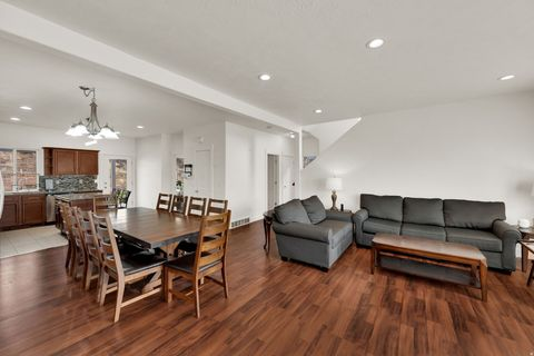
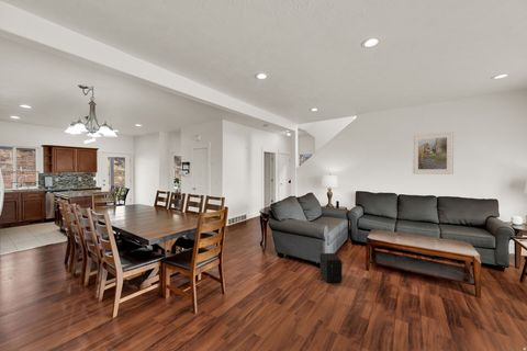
+ air purifier (330, 267)
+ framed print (431, 154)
